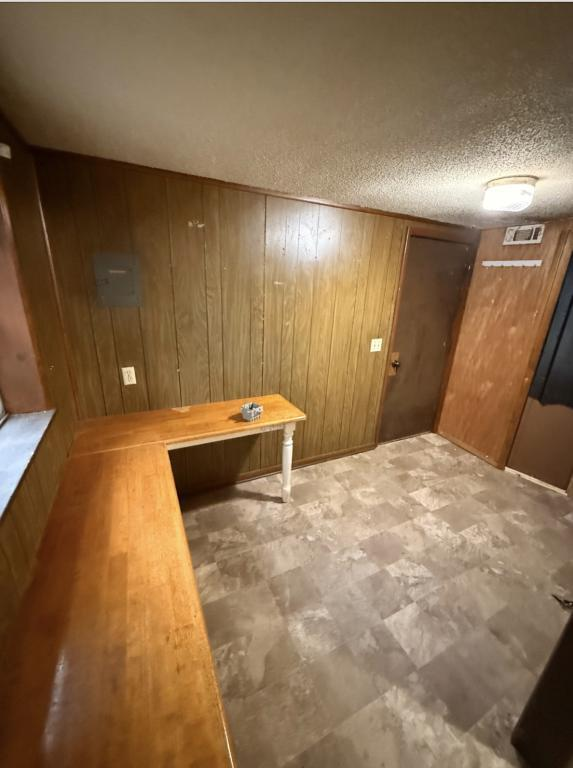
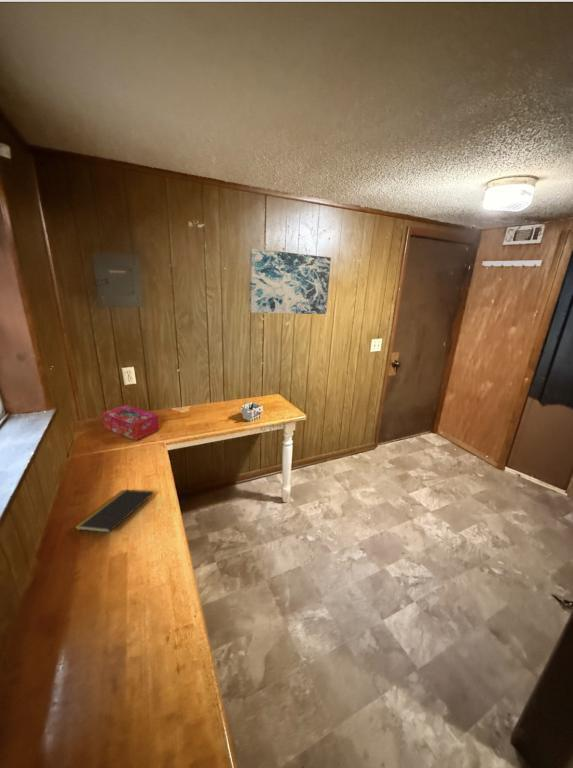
+ notepad (116, 508)
+ tissue box (130, 421)
+ wall art (291, 284)
